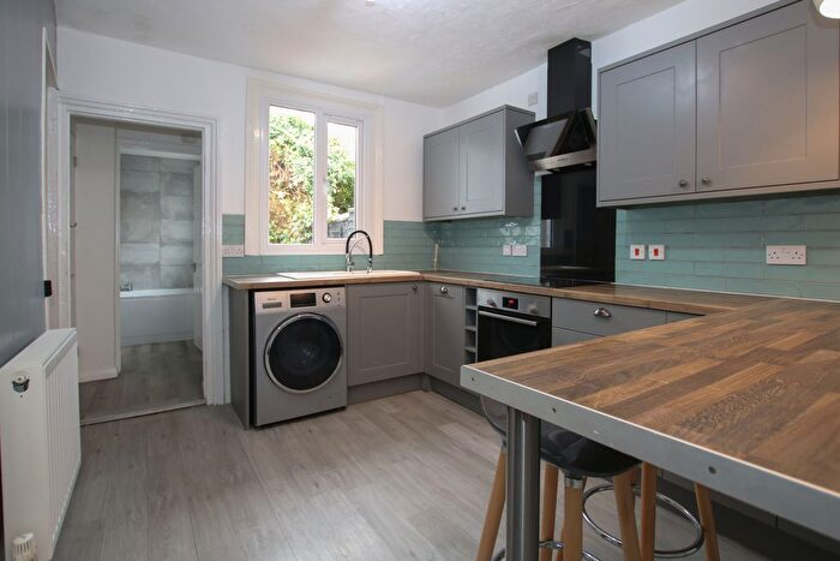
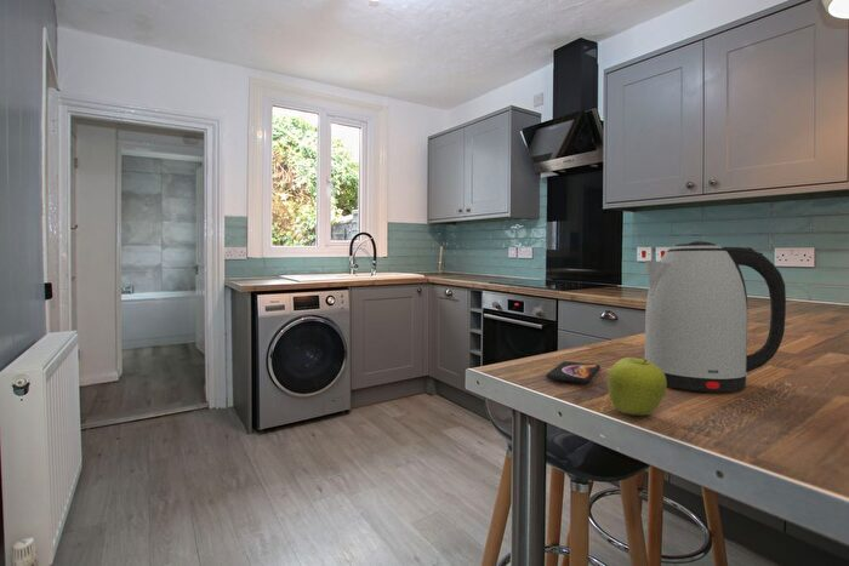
+ smartphone (574, 371)
+ fruit (636, 385)
+ kettle (712, 311)
